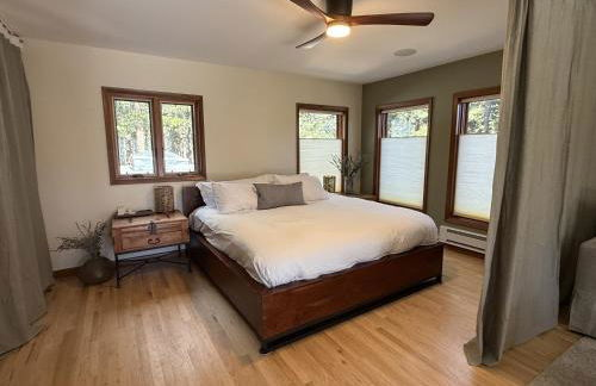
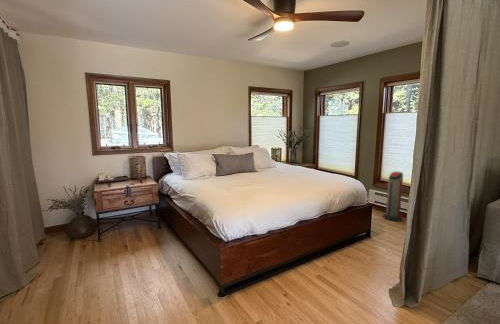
+ air purifier (394, 195)
